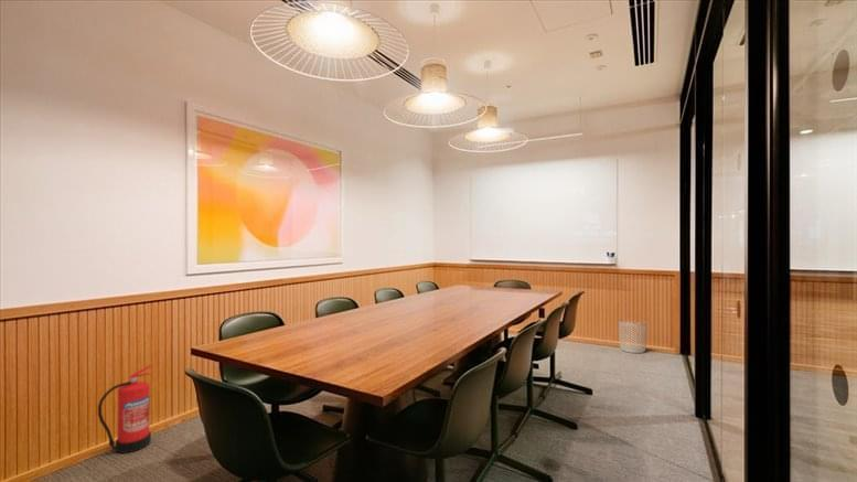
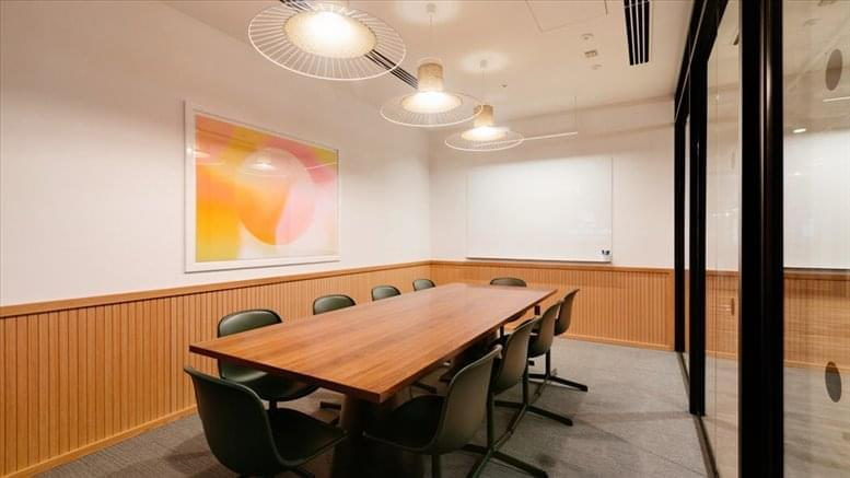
- fire extinguisher (125, 409)
- waste bin (632, 335)
